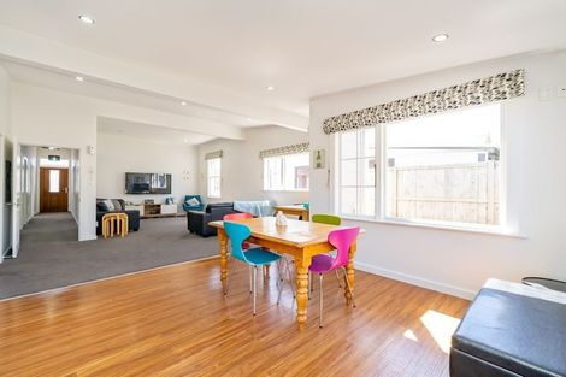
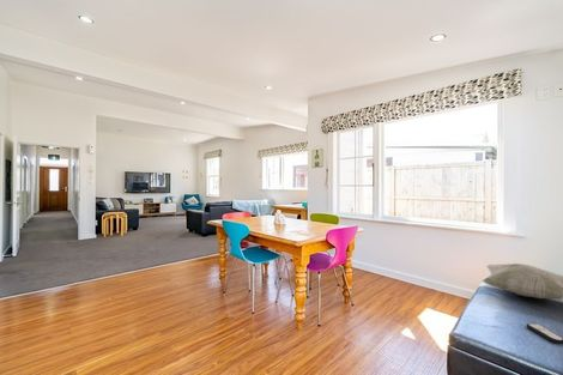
+ decorative pillow (525, 279)
+ remote control (545, 333)
